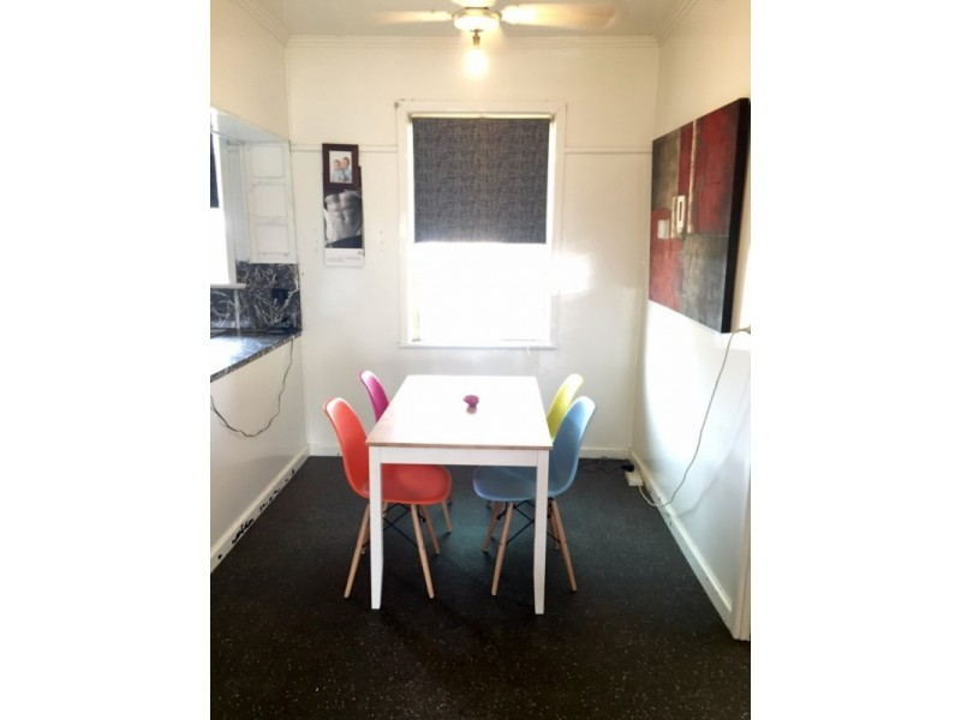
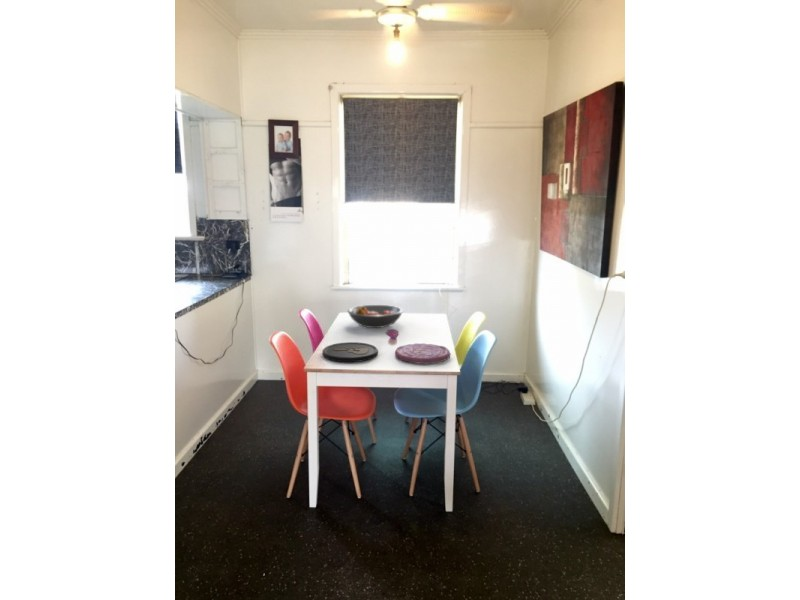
+ fruit bowl (375, 315)
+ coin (350, 351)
+ plate (422, 352)
